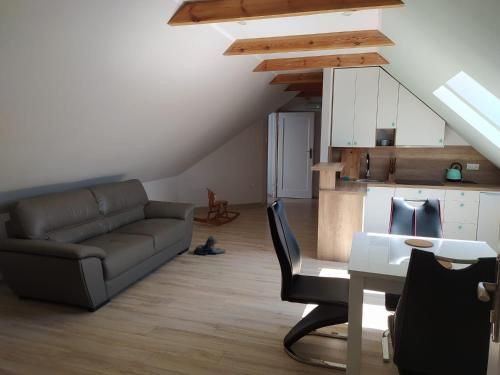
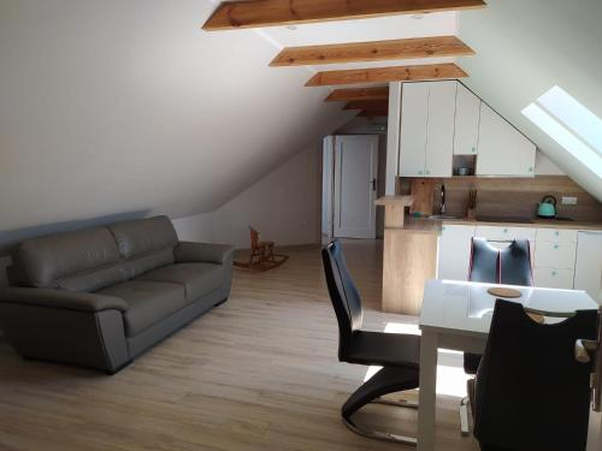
- plush toy (209, 243)
